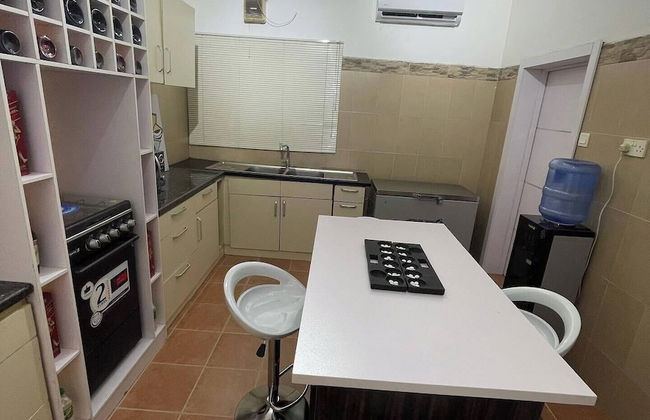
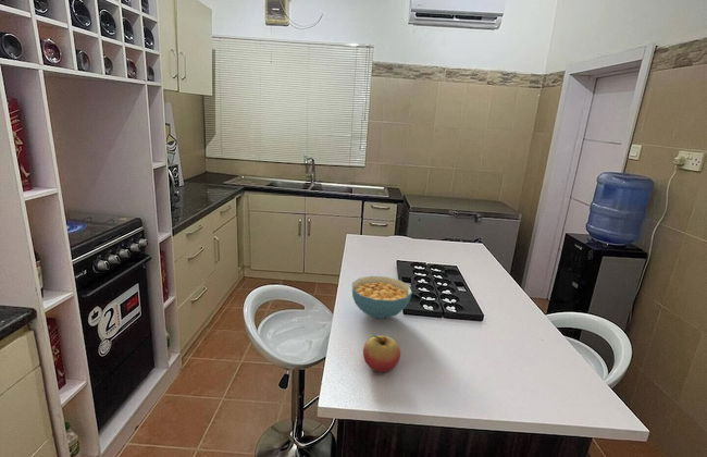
+ cereal bowl (380, 300)
+ fruit (382, 350)
